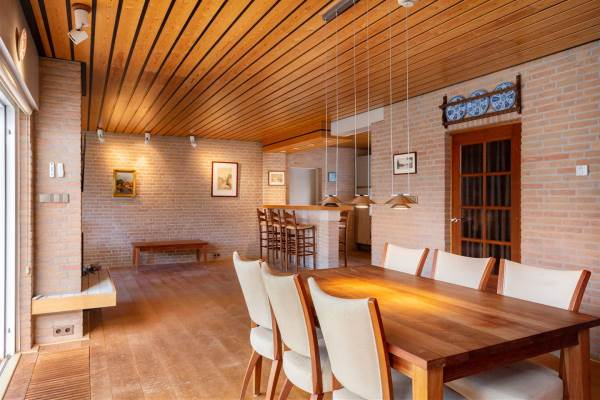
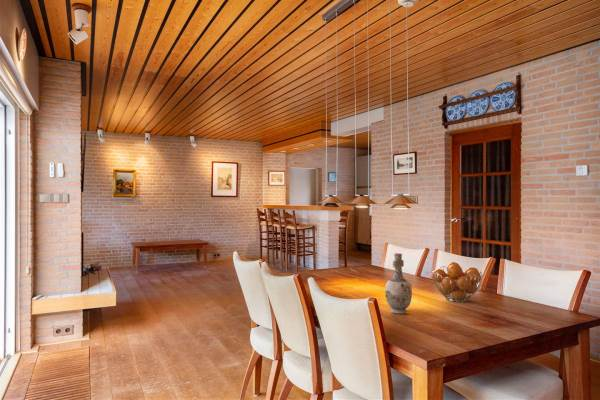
+ fruit basket (456, 281)
+ vase (398, 282)
